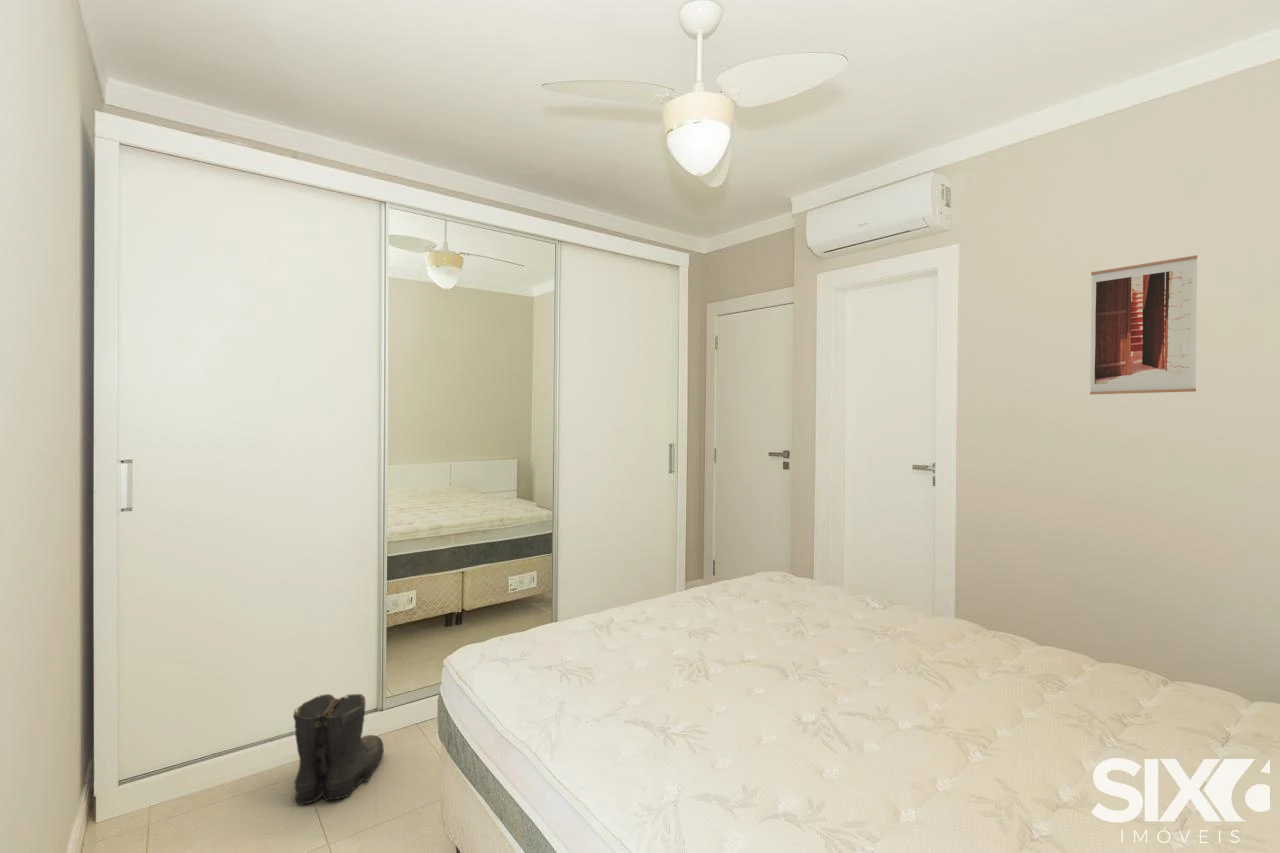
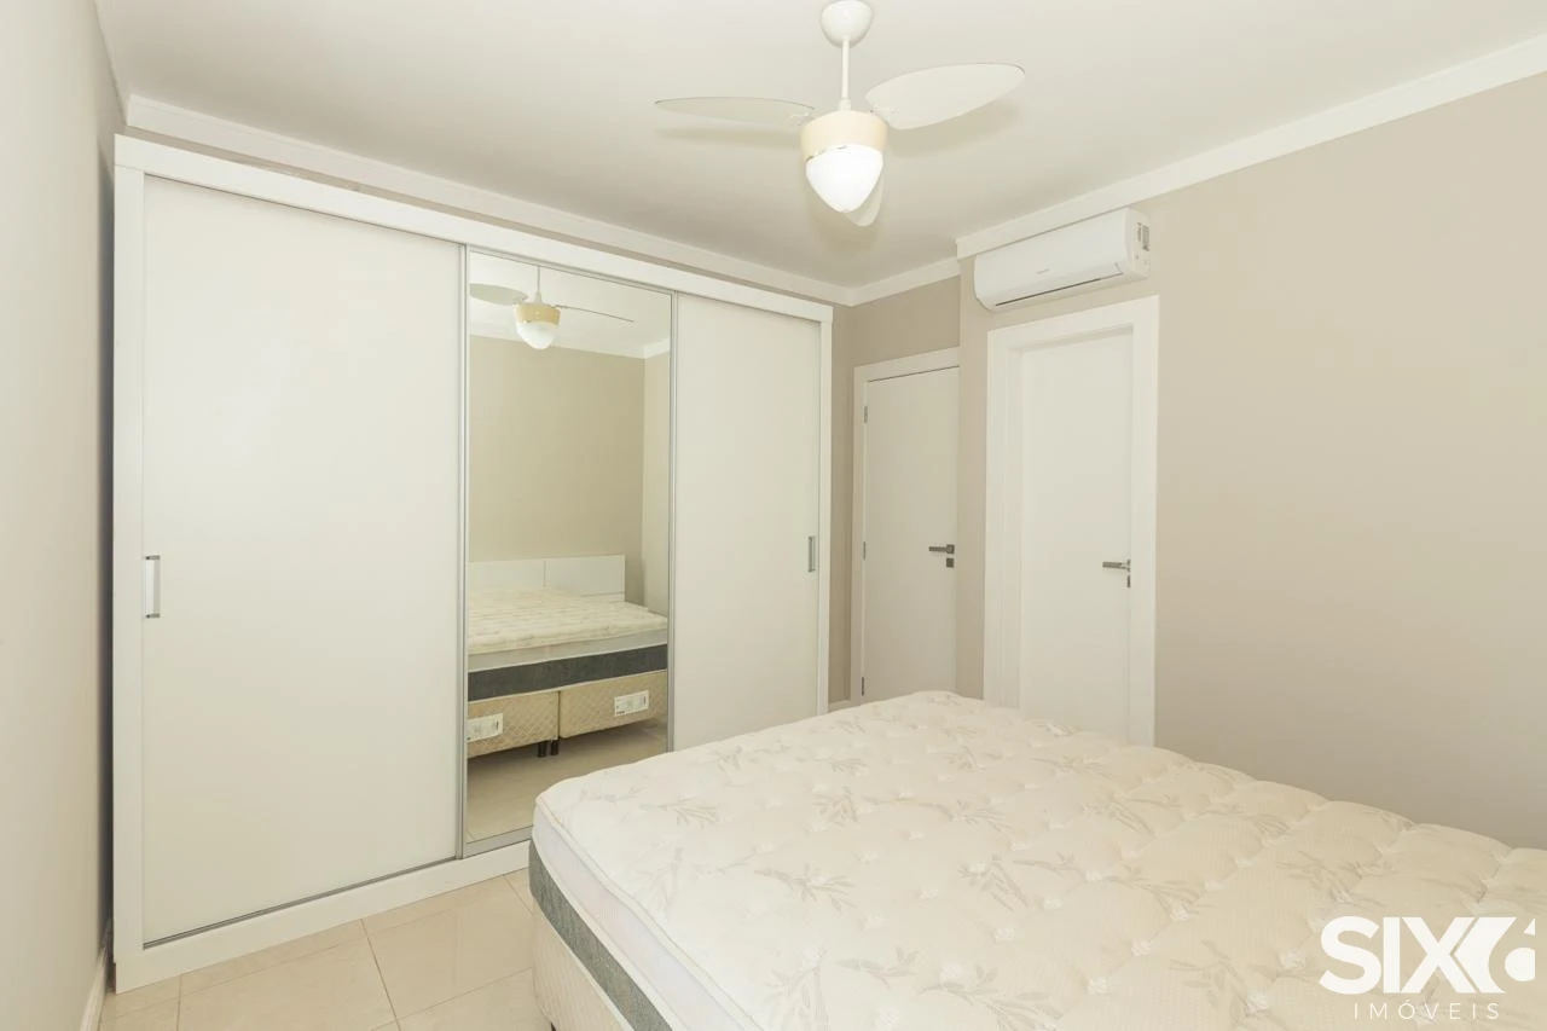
- boots (340, 734)
- wall art (1140, 328)
